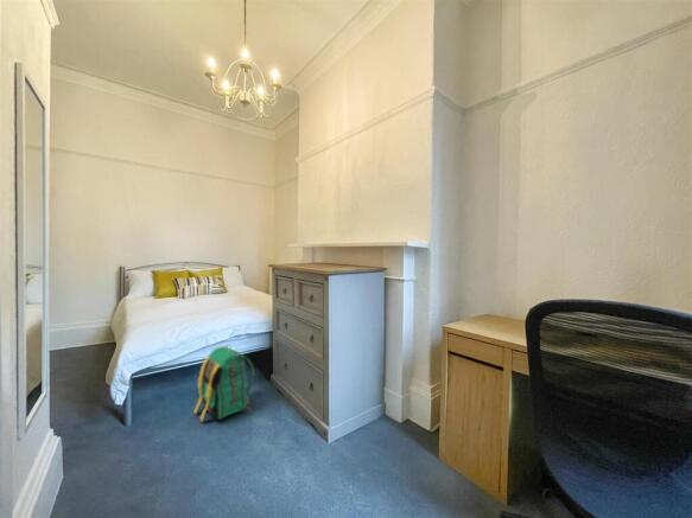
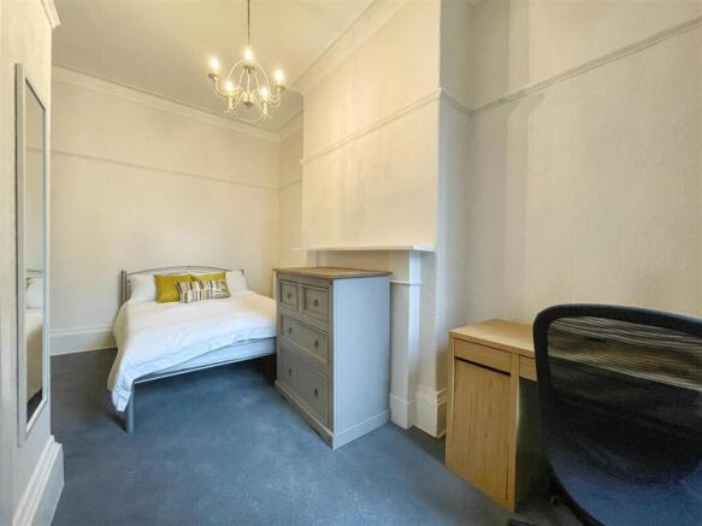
- backpack (224, 377)
